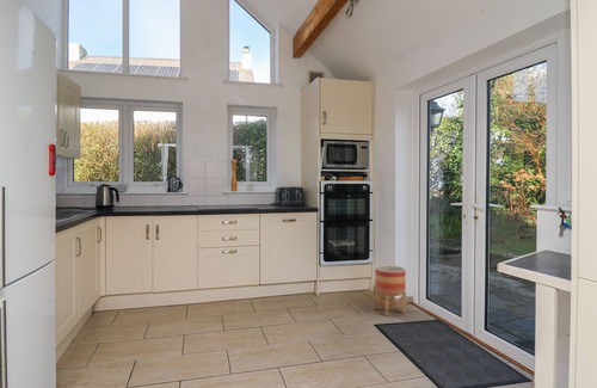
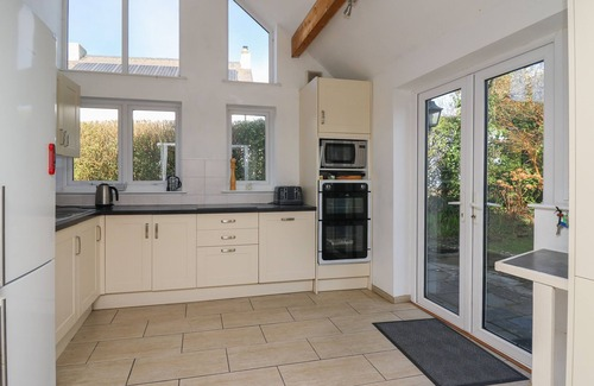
- planter (389, 289)
